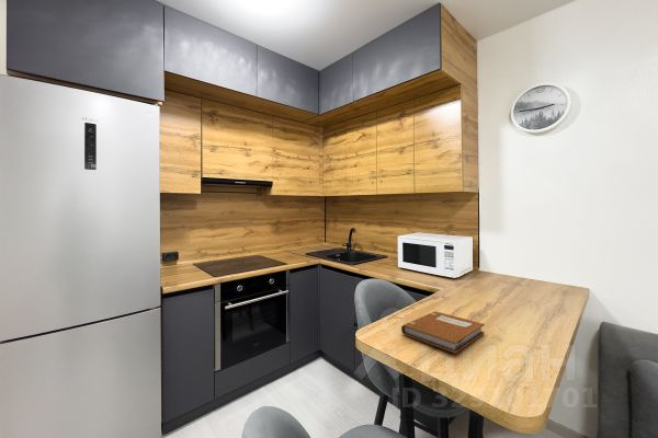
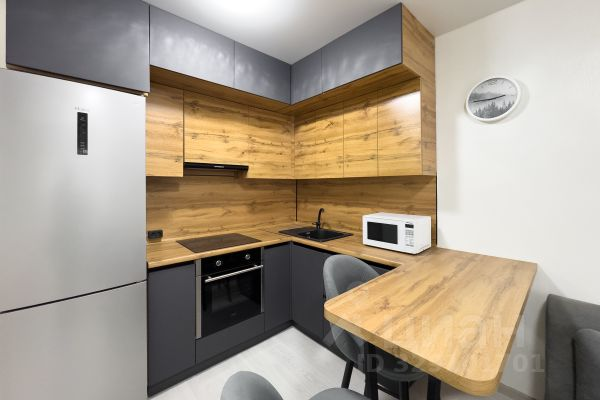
- notebook (443, 327)
